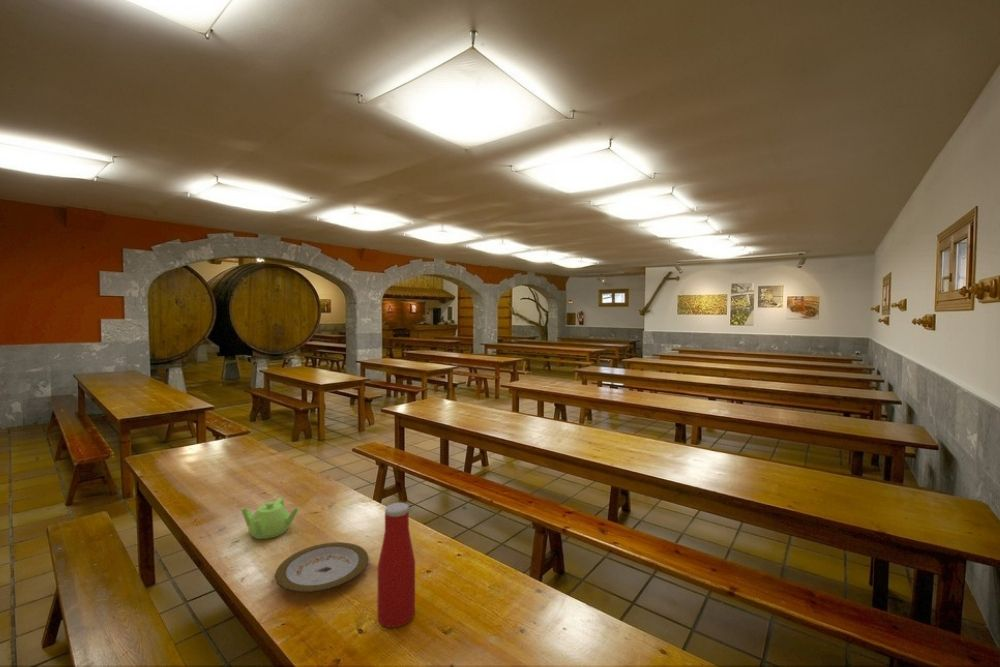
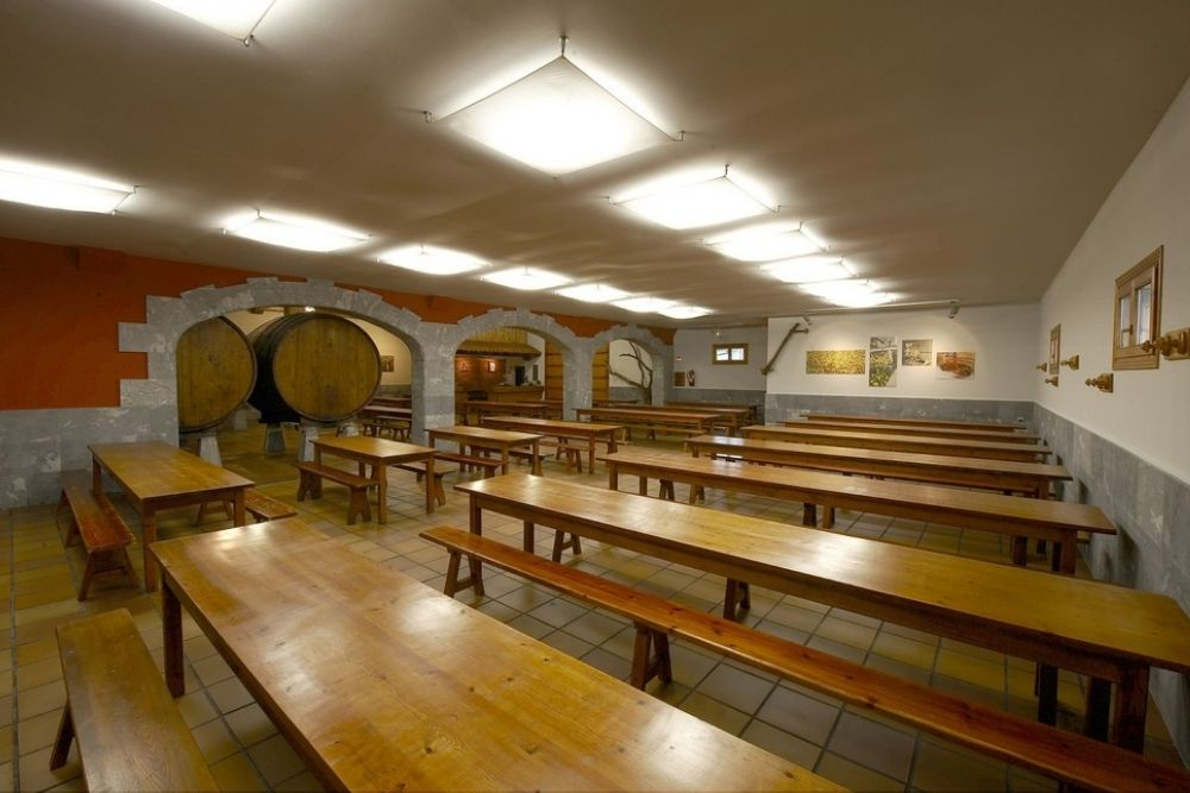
- plate (323, 567)
- bottle (396, 561)
- teapot (270, 517)
